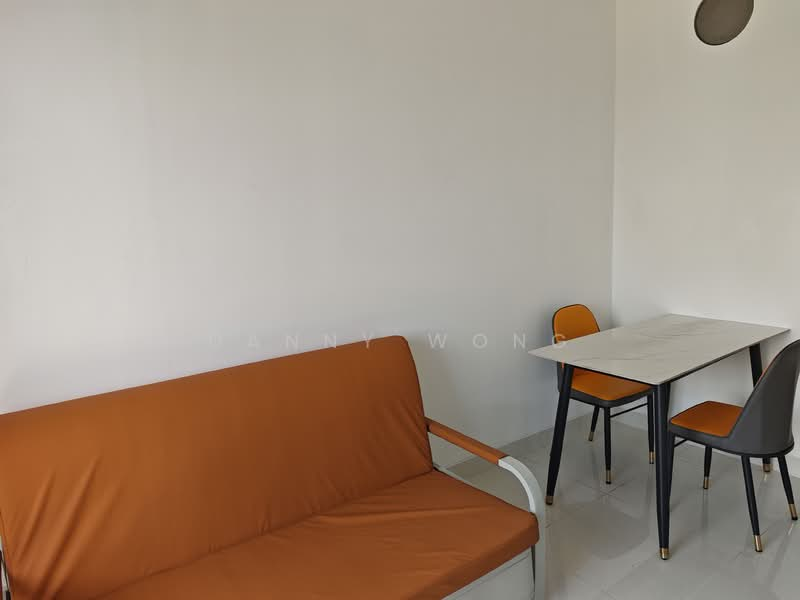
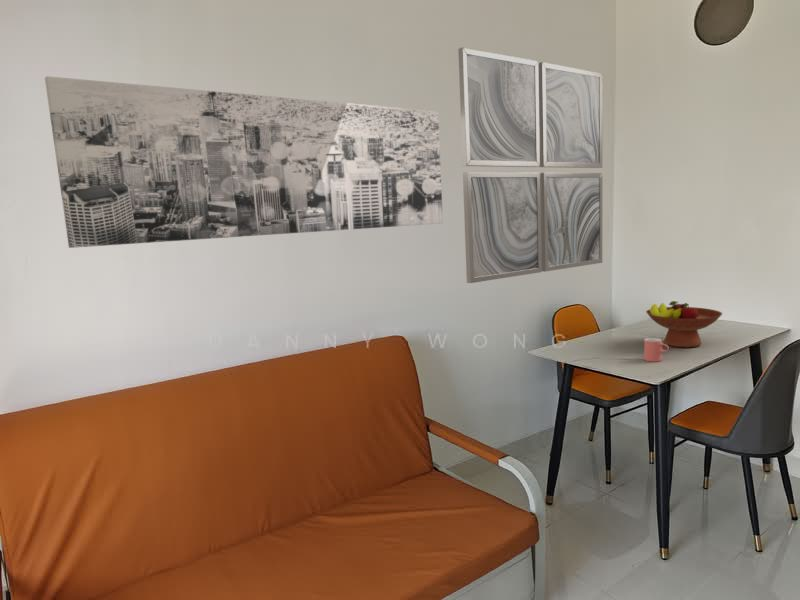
+ fruit bowl (683, 322)
+ wall art (539, 166)
+ cup (656, 350)
+ wall art (287, 167)
